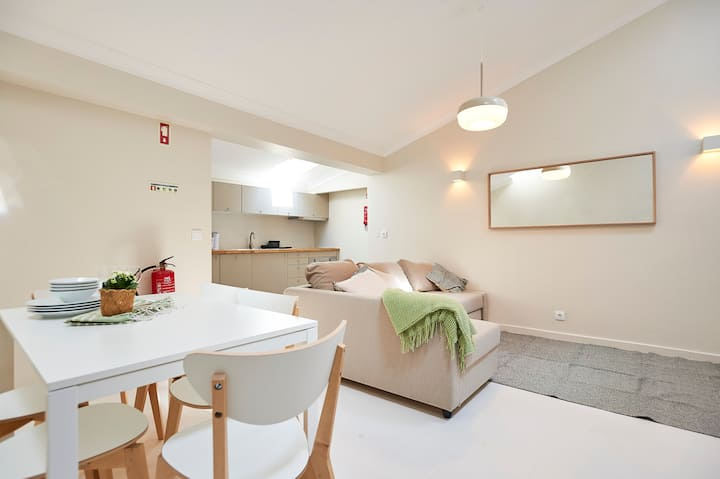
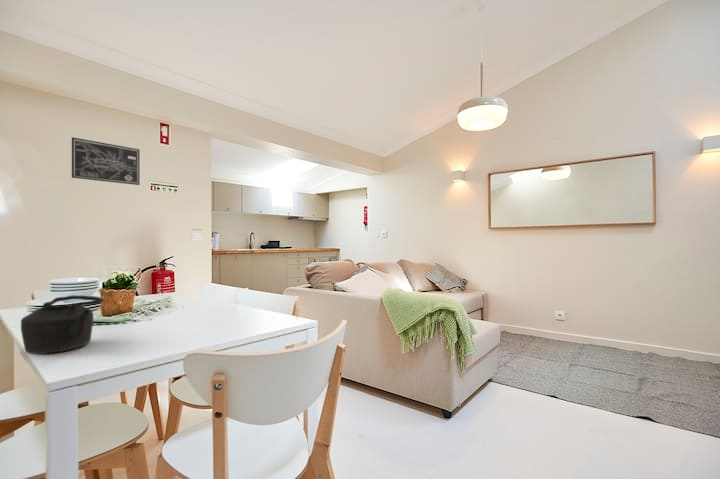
+ teapot (65, 323)
+ wall art (107, 162)
